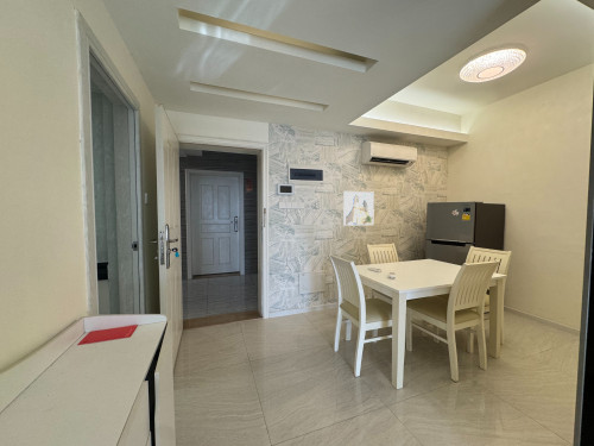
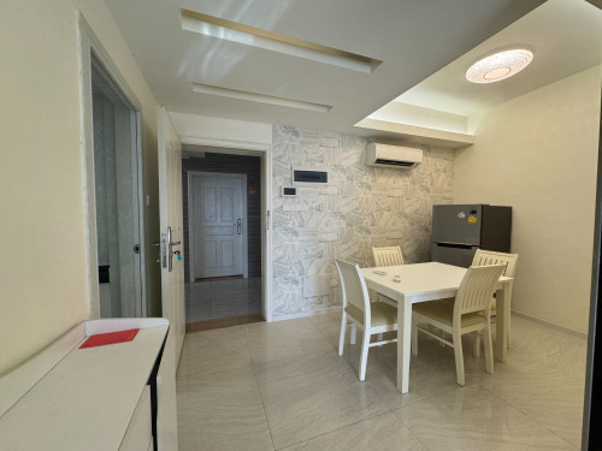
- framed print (359, 208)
